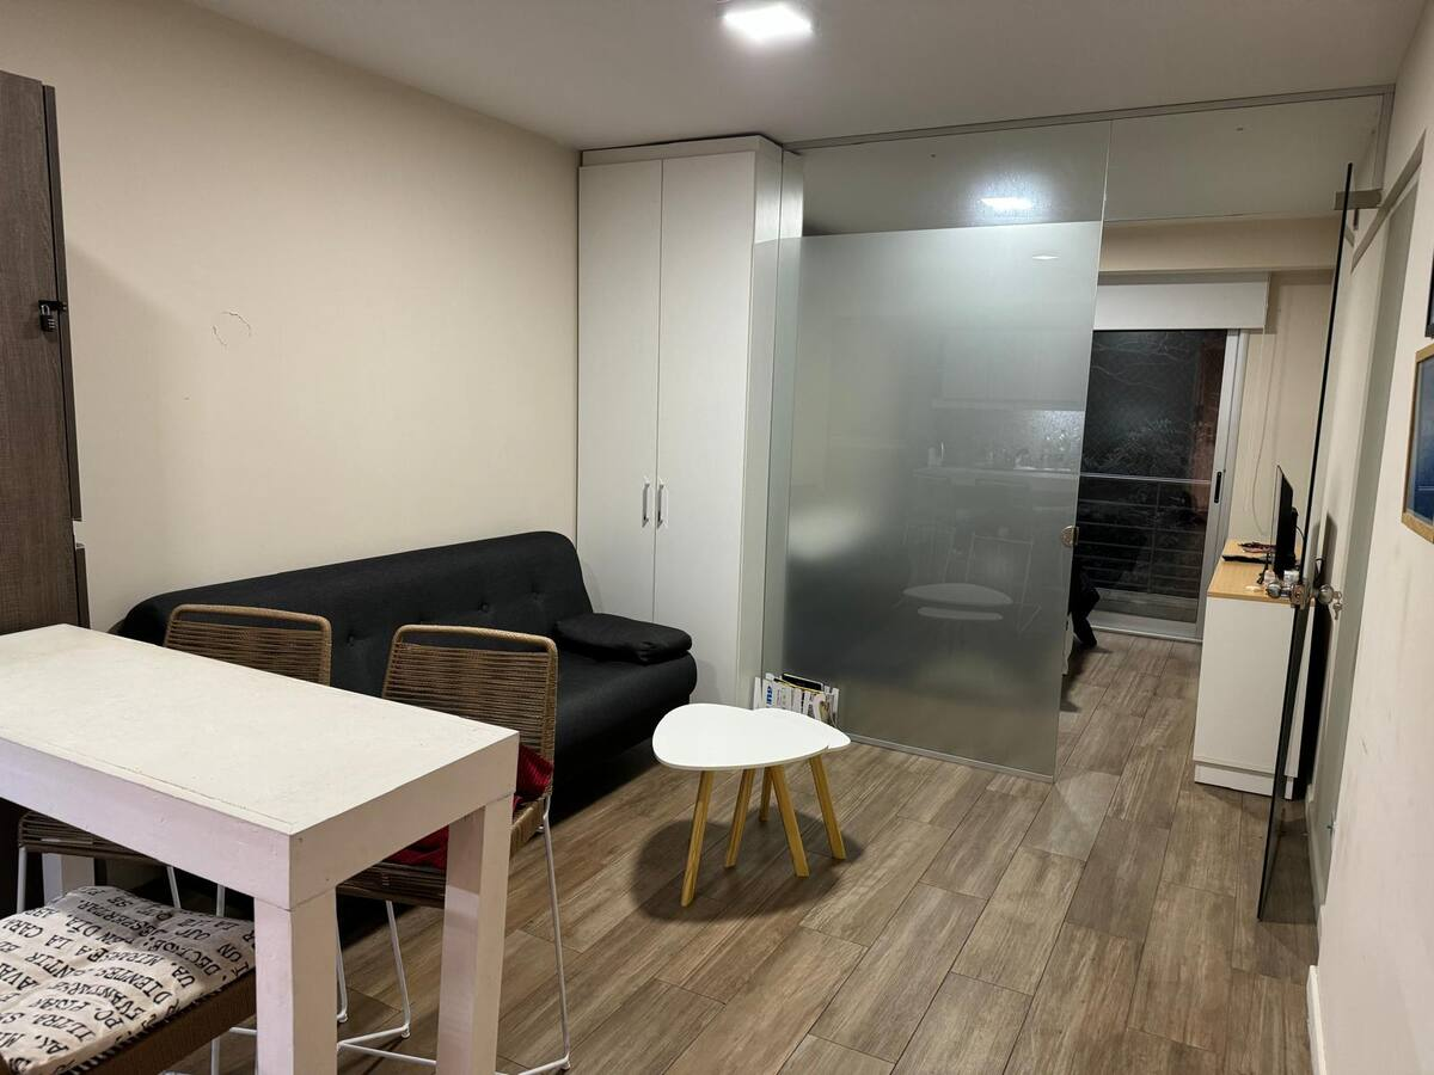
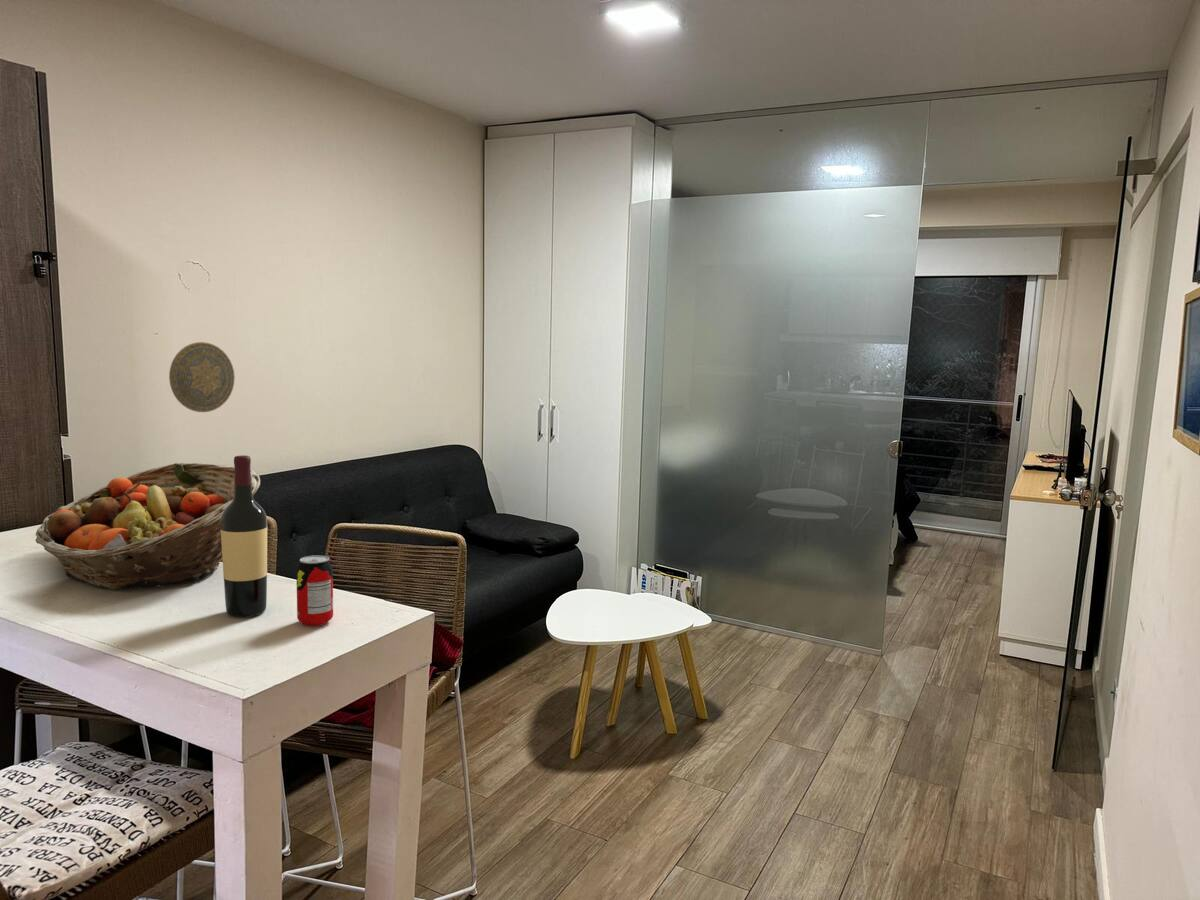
+ wine bottle (244, 534)
+ decorative plate (204, 377)
+ beverage can (315, 590)
+ fruit basket (153, 521)
